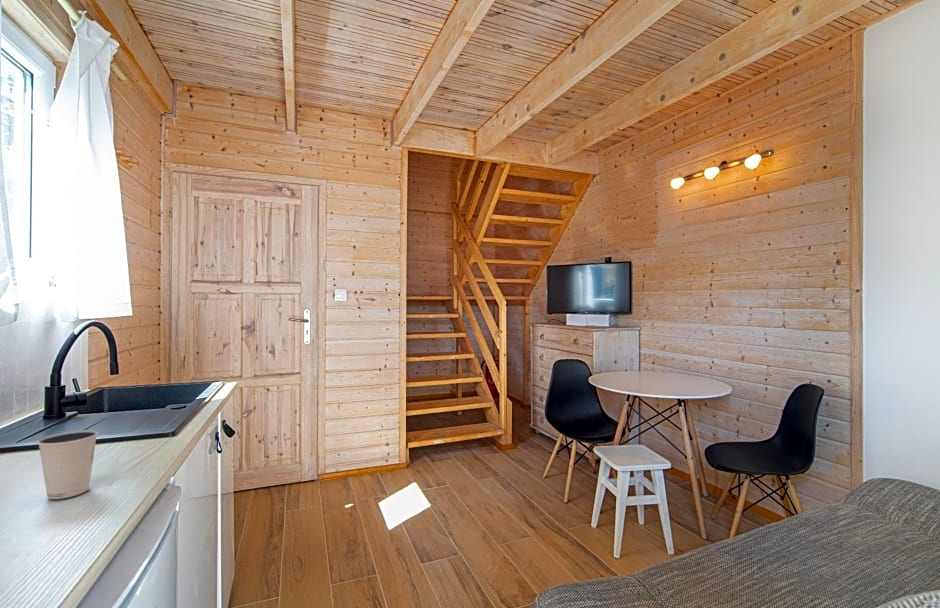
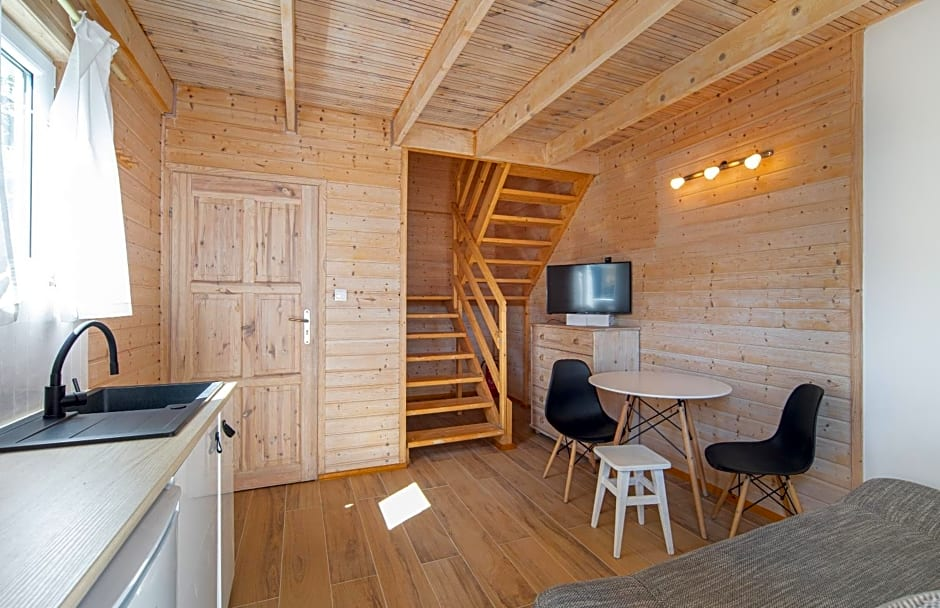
- dixie cup (68, 464)
